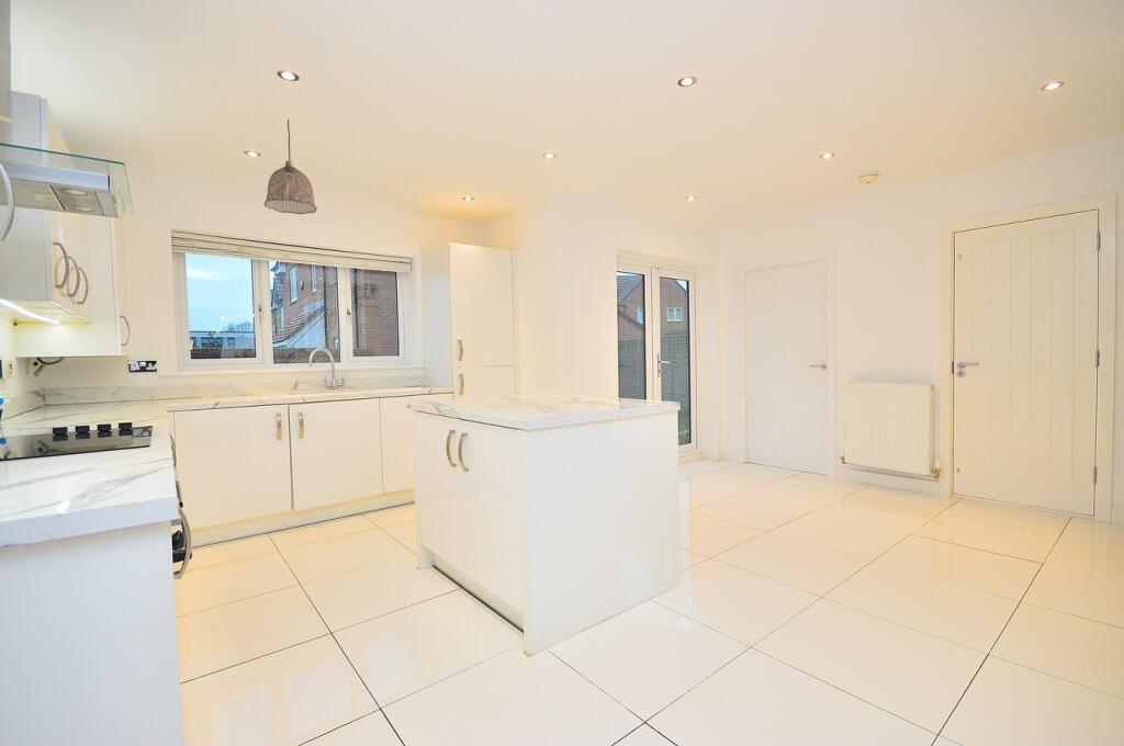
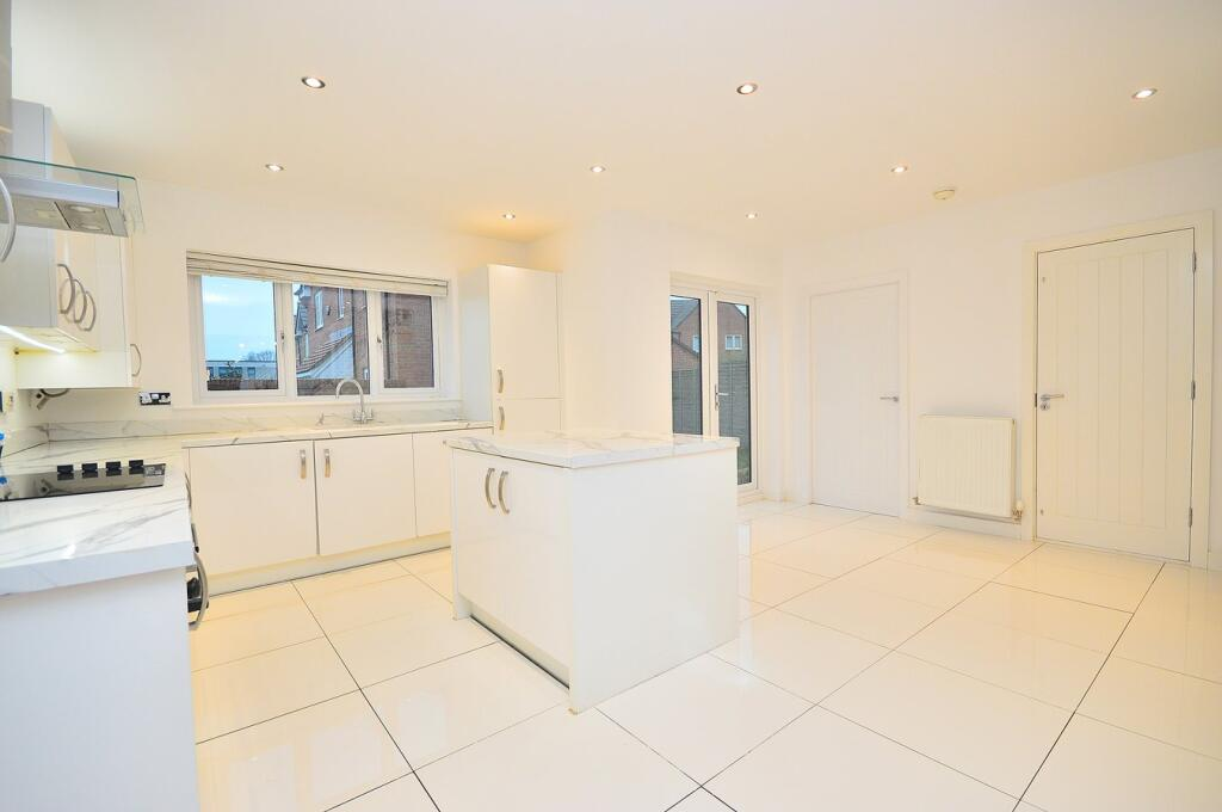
- pendant lamp (289, 163)
